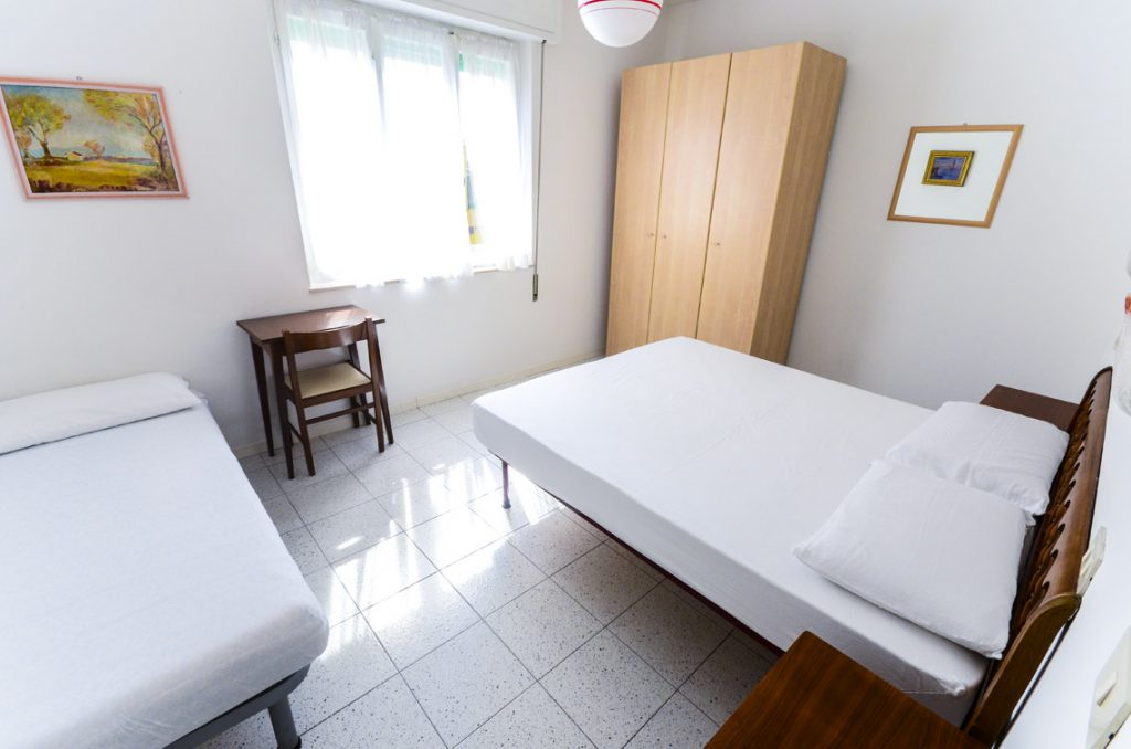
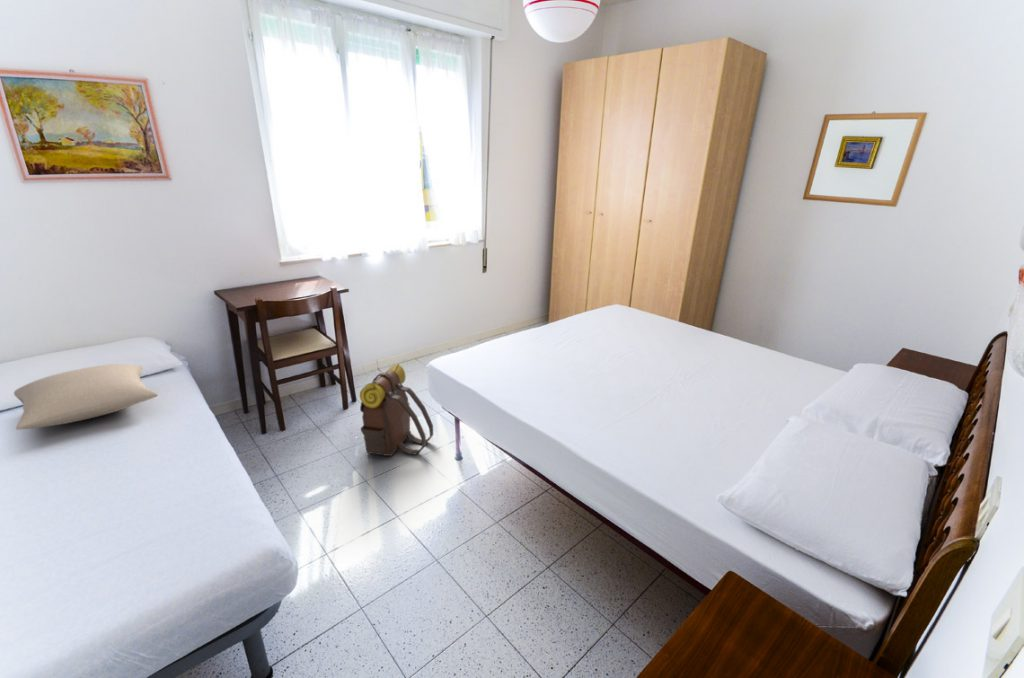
+ pillow (87, 393)
+ backpack (396, 410)
